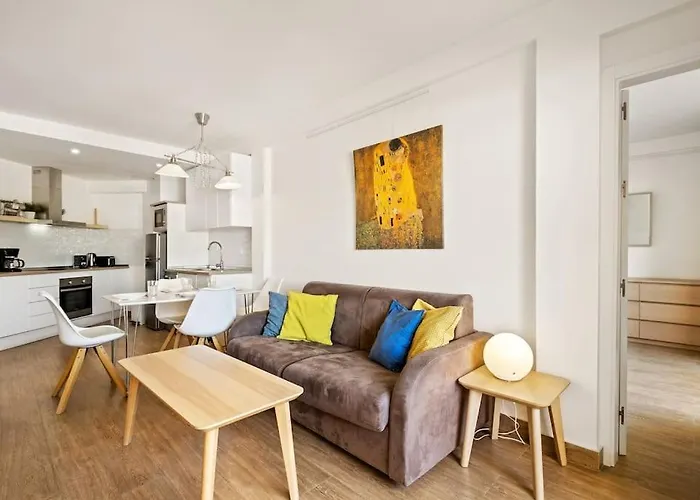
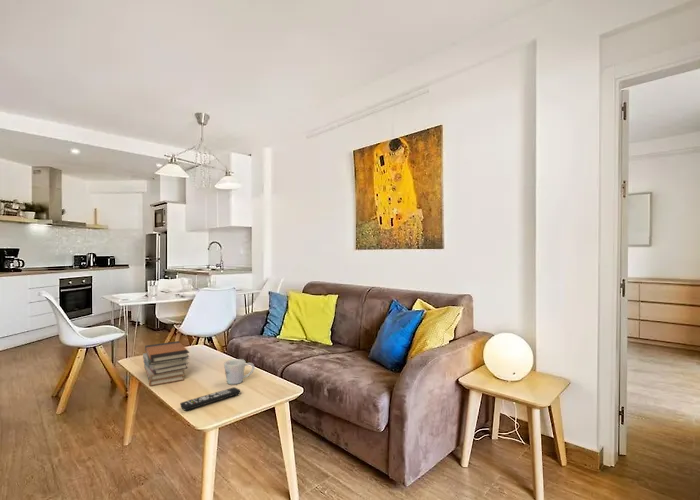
+ book stack (165, 361)
+ mug (239, 371)
+ remote control (211, 398)
